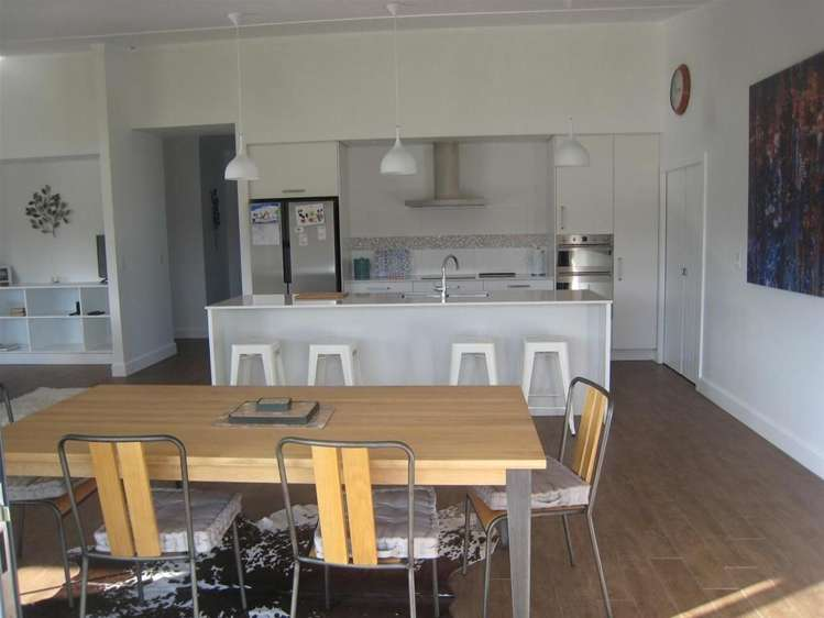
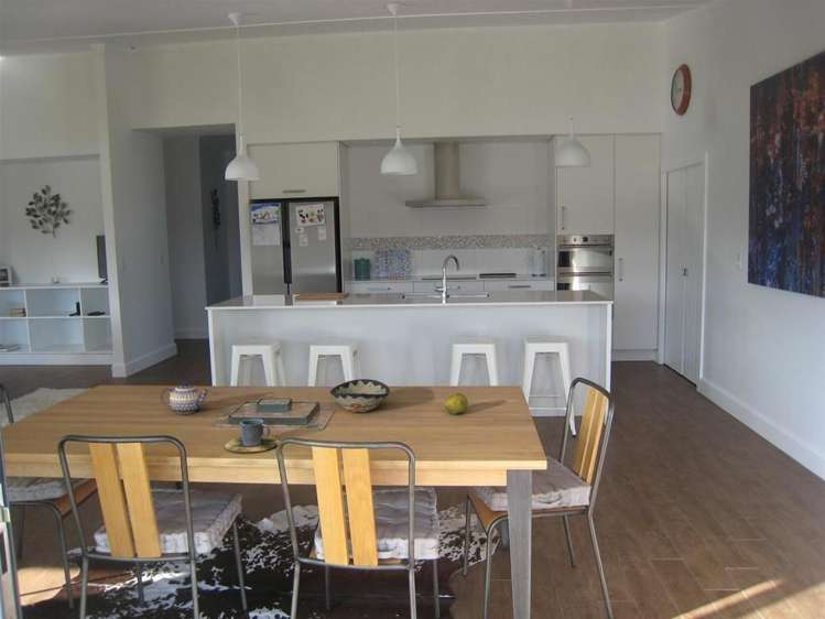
+ fruit (456, 403)
+ cup (251, 433)
+ decorative bowl (360, 398)
+ teapot (185, 397)
